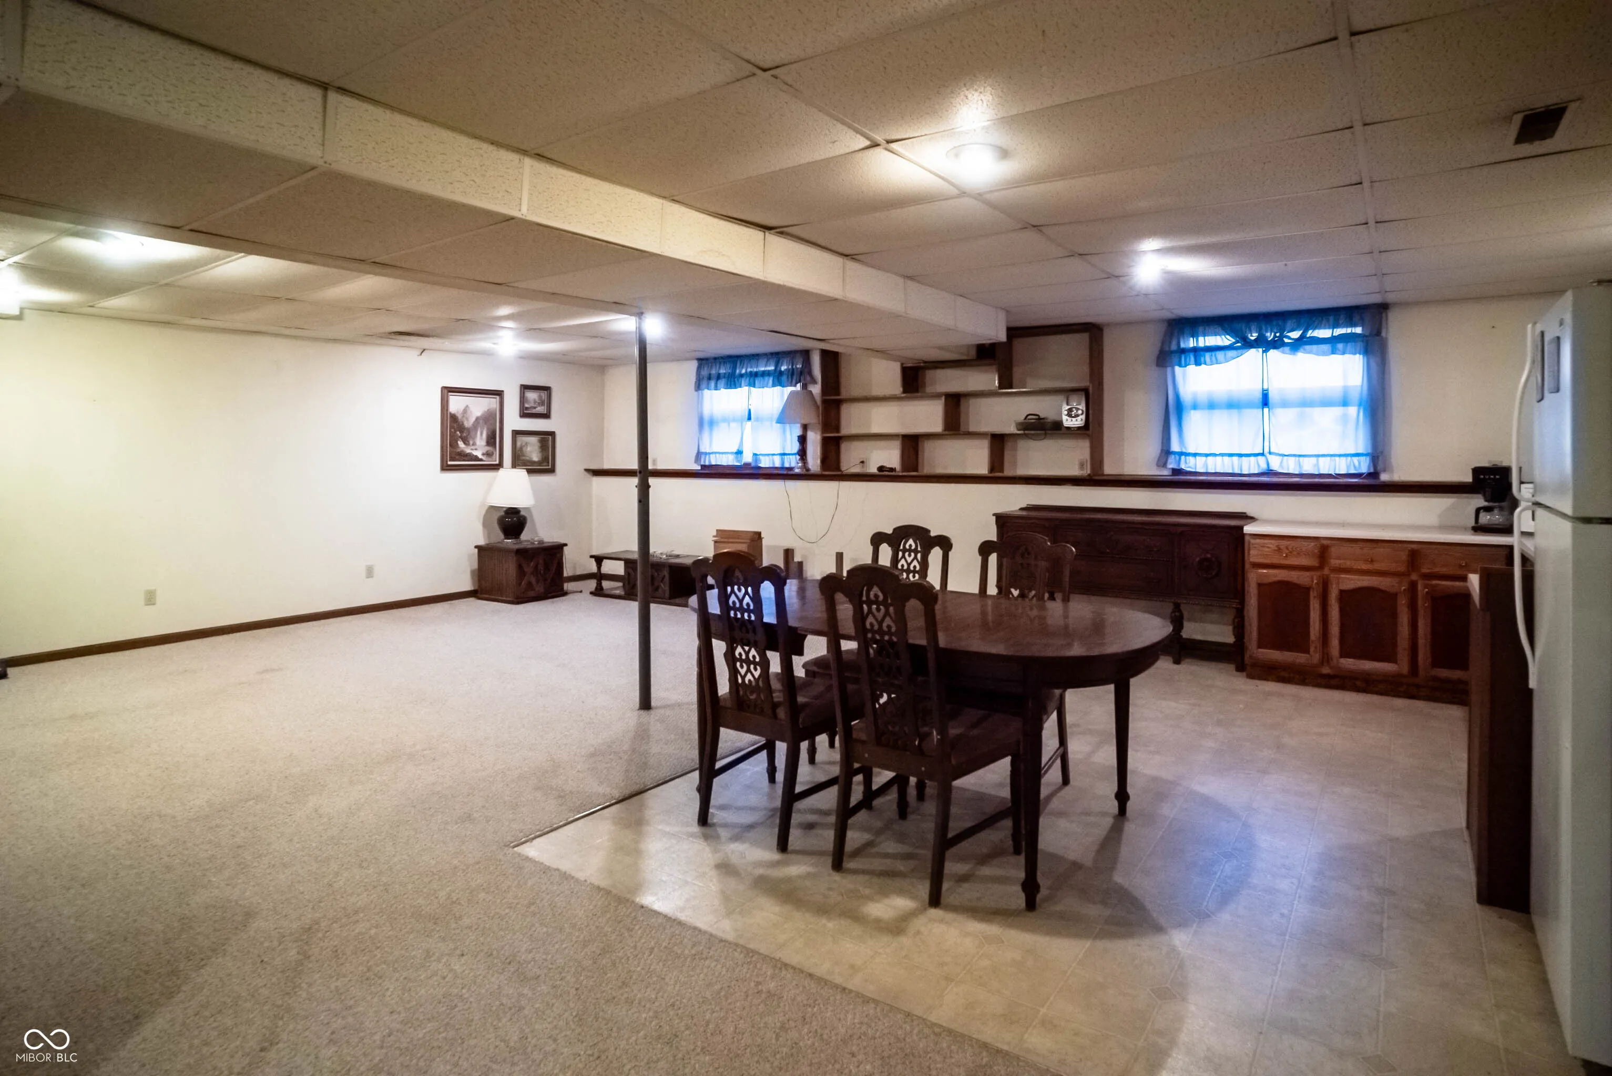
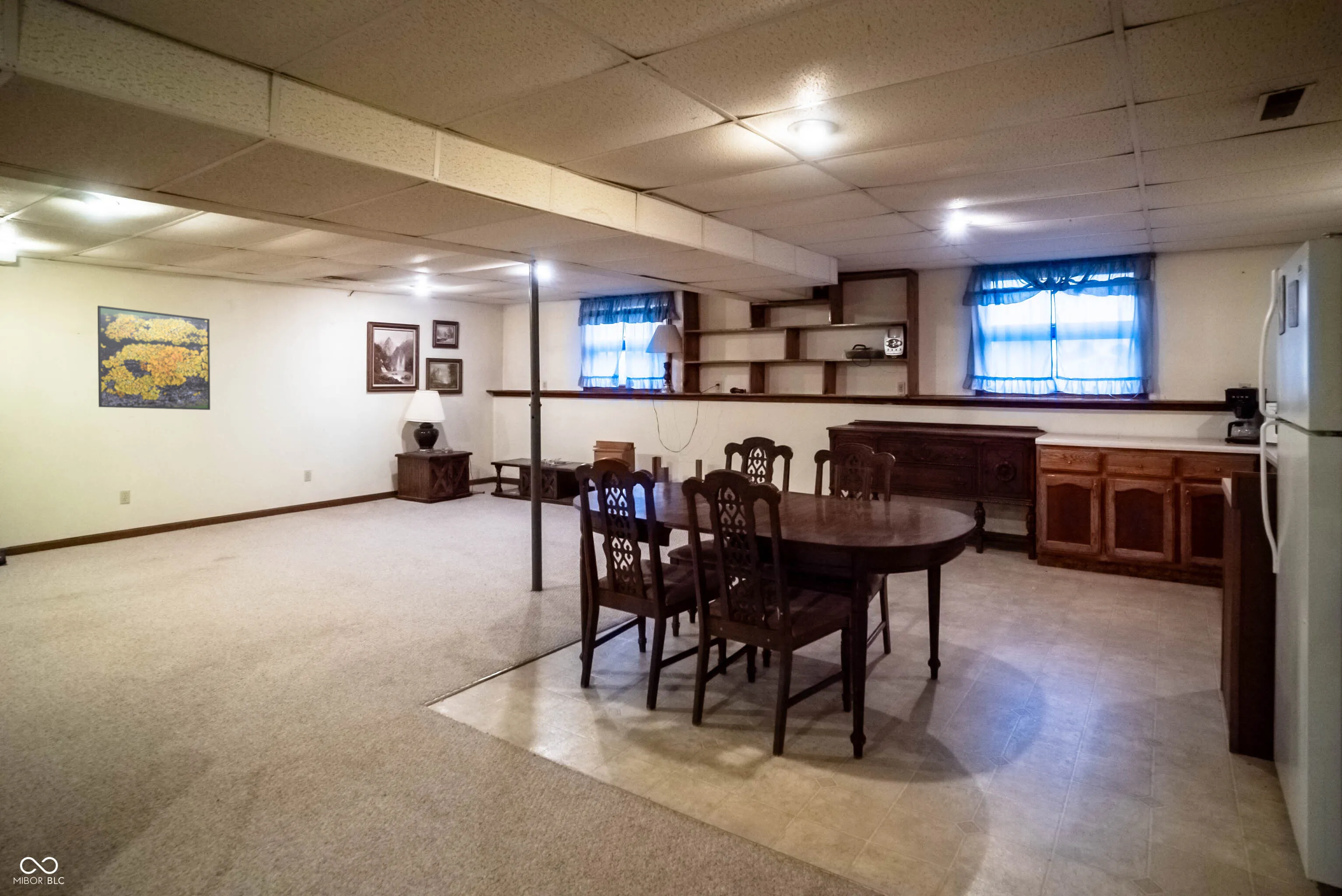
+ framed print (157, 360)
